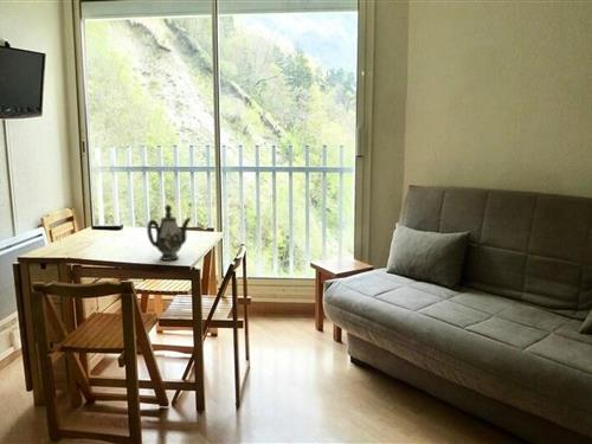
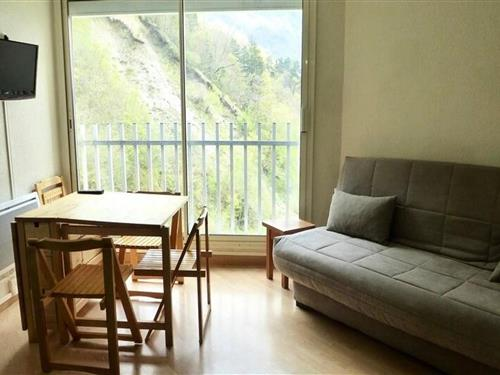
- teapot (169, 231)
